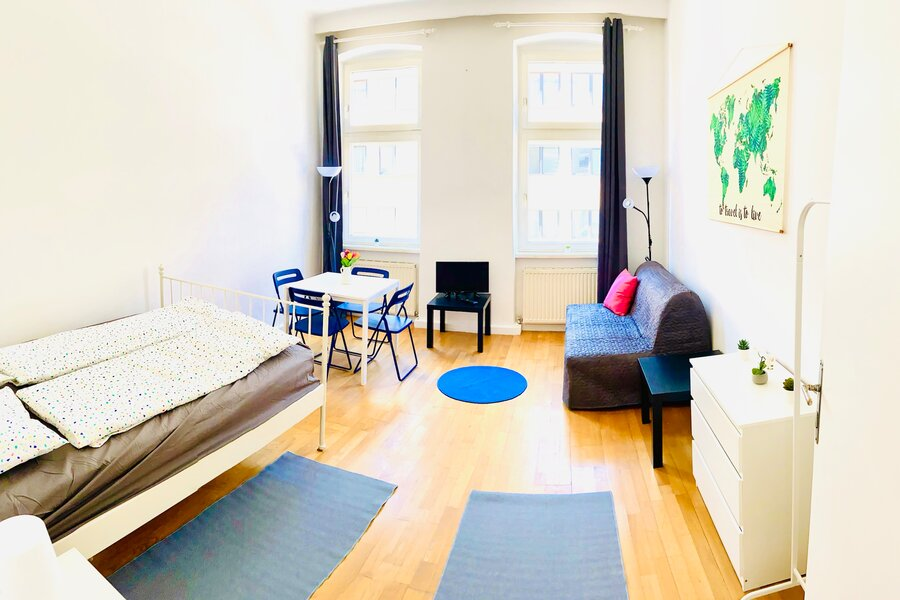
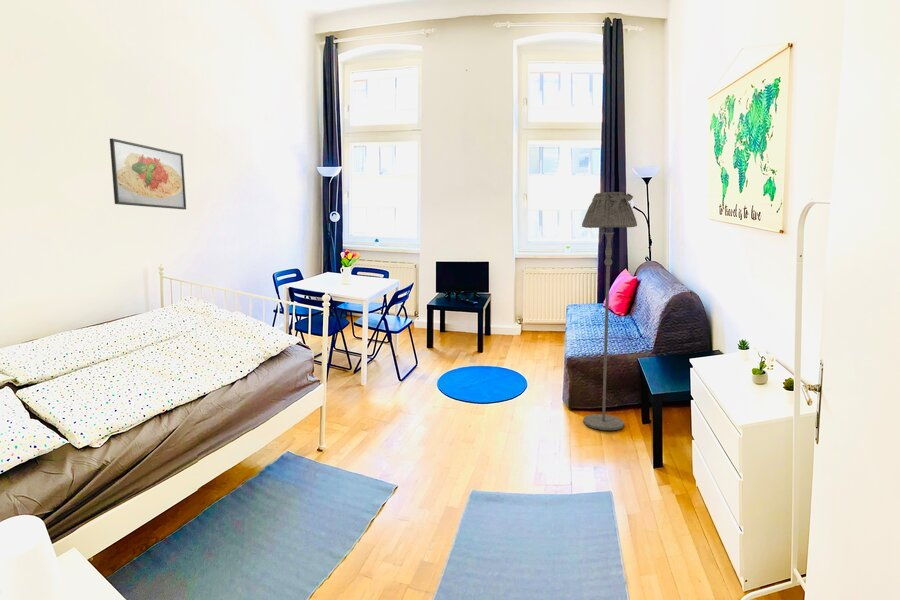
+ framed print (151, 177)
+ floor lamp (606, 311)
